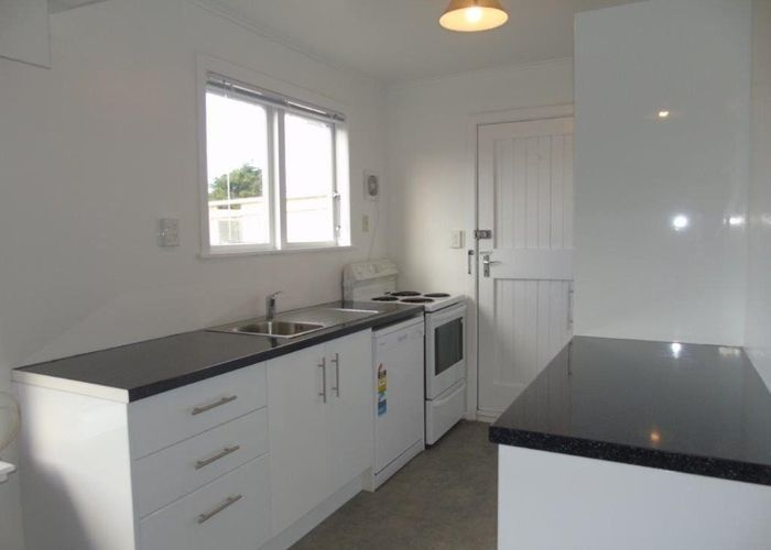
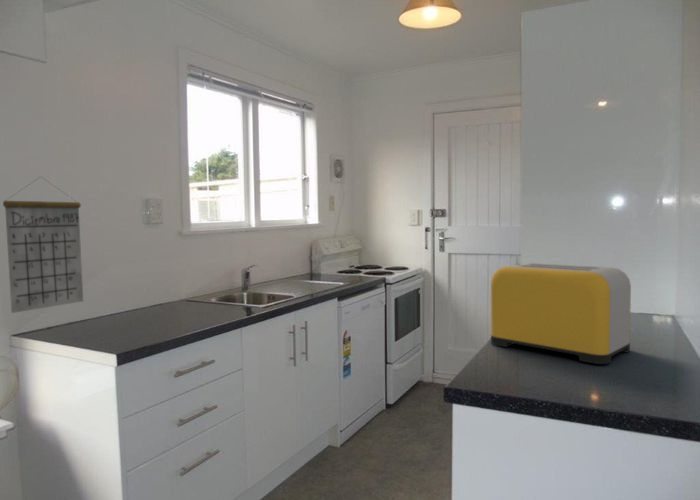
+ toaster (553, 306)
+ calendar (46, 242)
